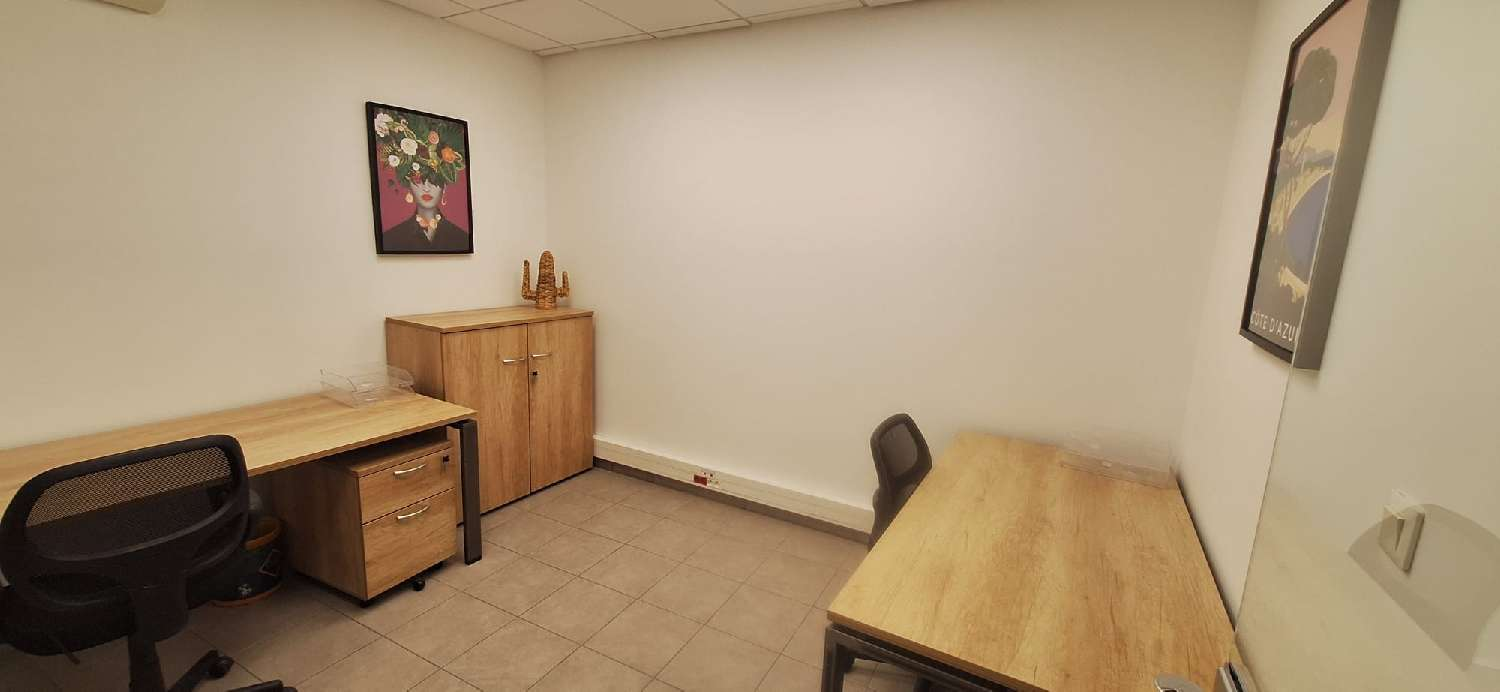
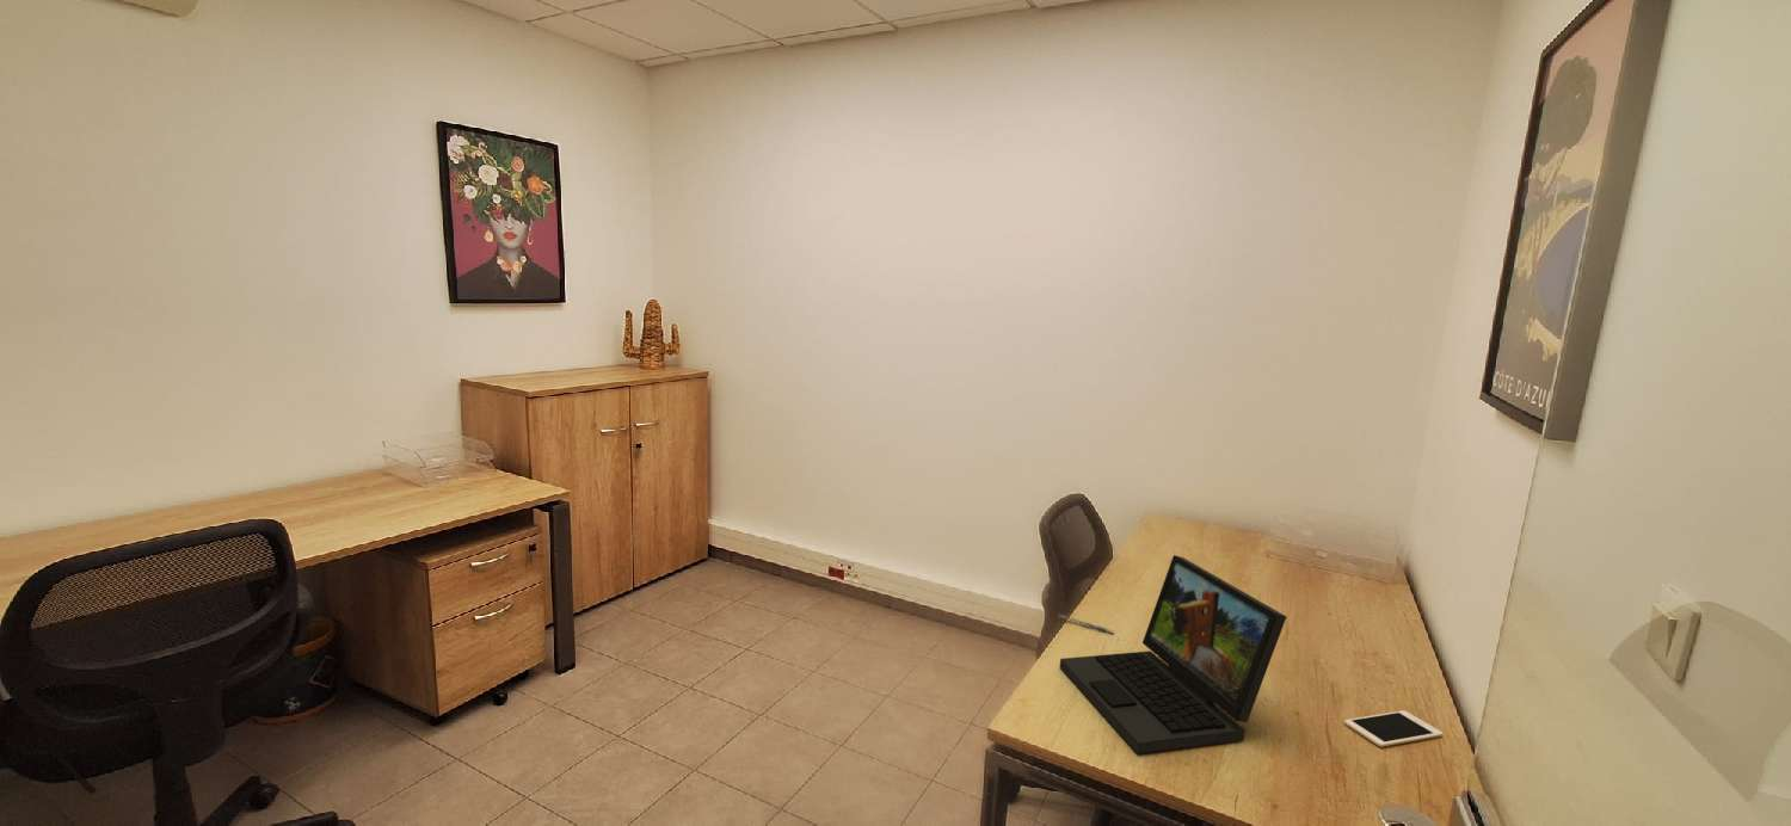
+ laptop (1163, 642)
+ pen (1084, 623)
+ cell phone (1392, 727)
